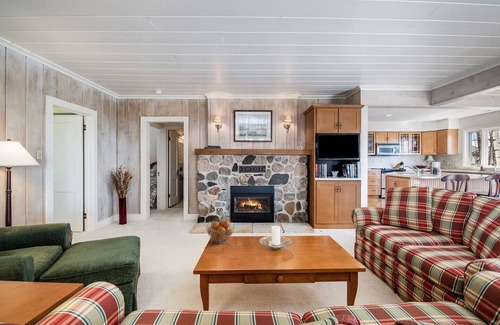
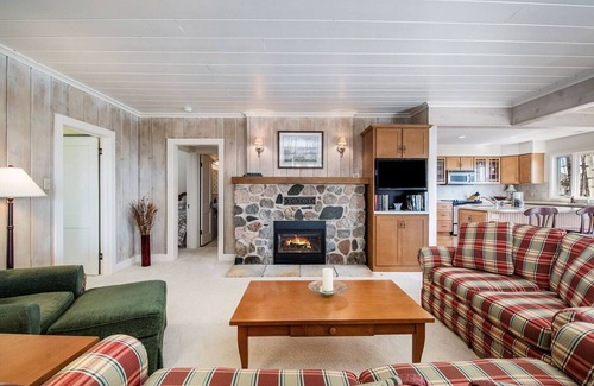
- fruit basket (220, 230)
